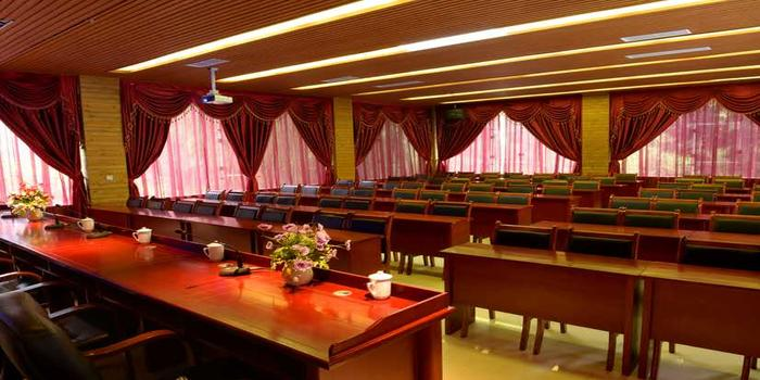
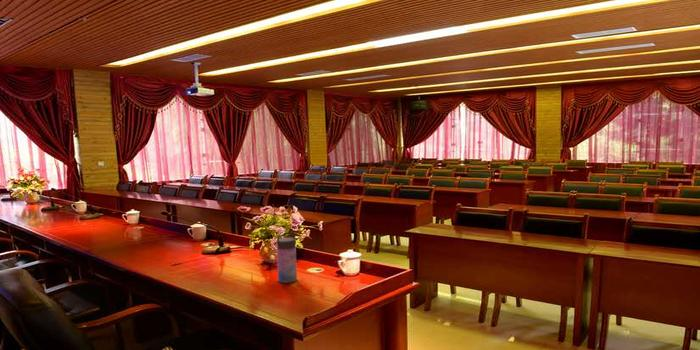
+ water bottle (286, 255)
